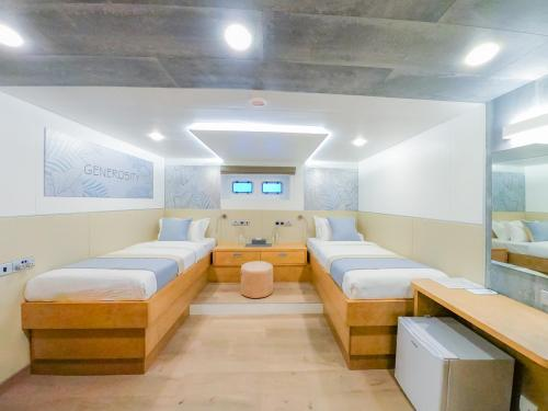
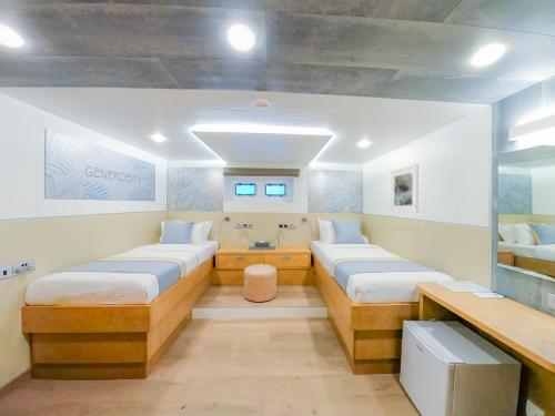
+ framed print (403, 190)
